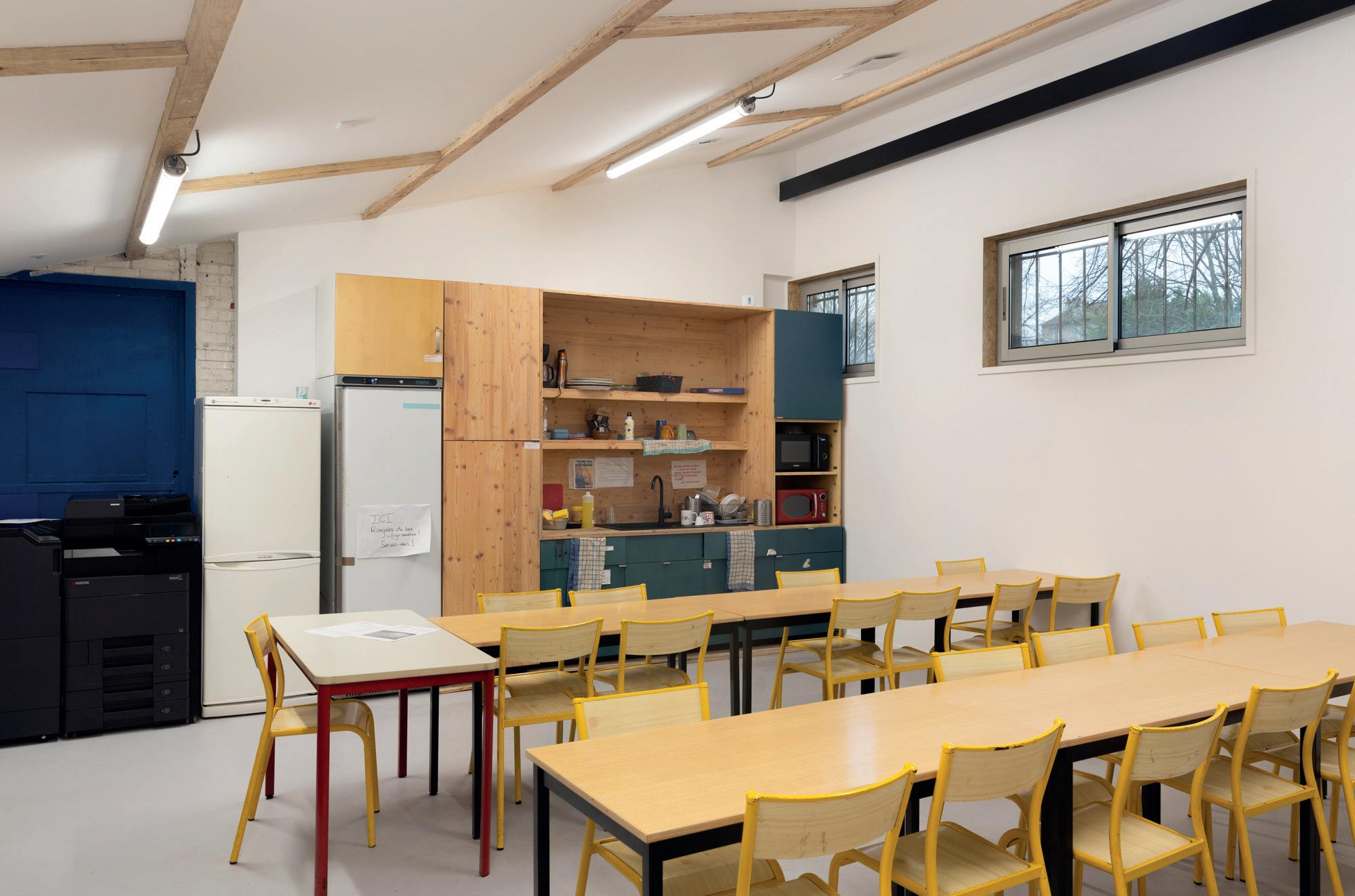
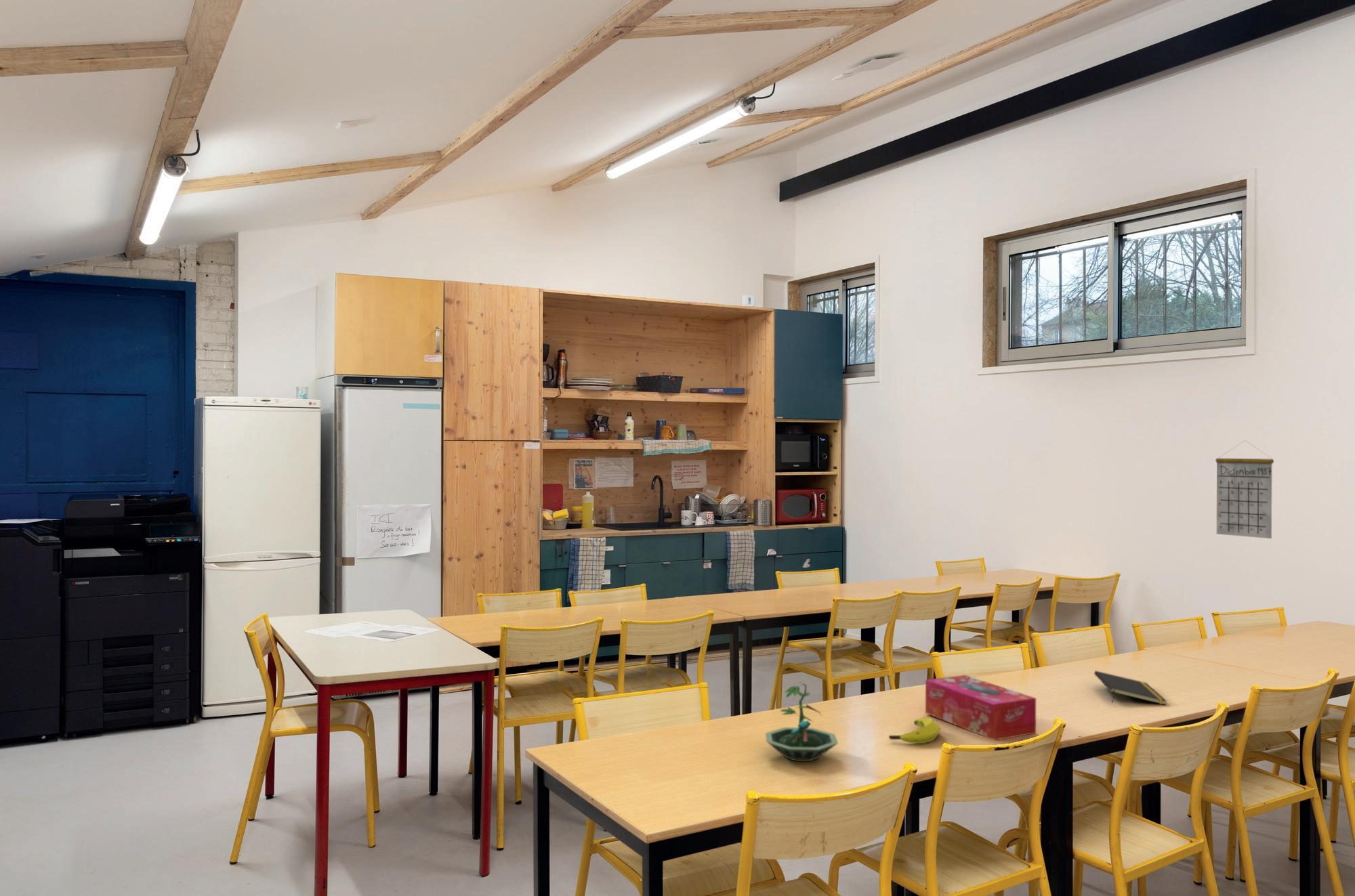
+ terrarium (801, 698)
+ banana (915, 725)
+ tissue box (978, 706)
+ calendar (1244, 488)
+ notepad (1129, 687)
